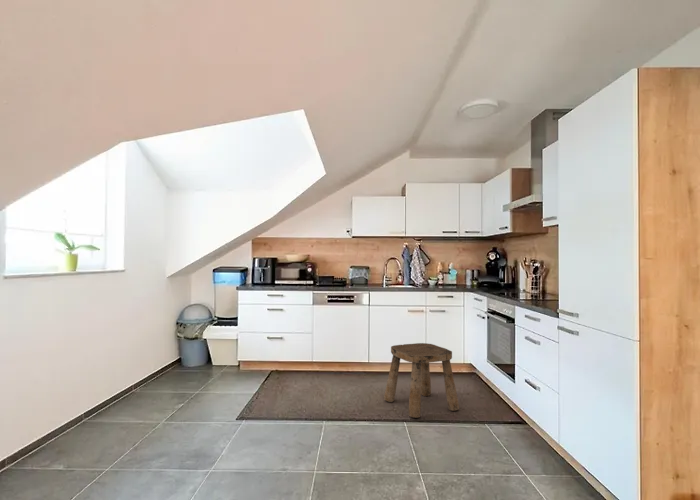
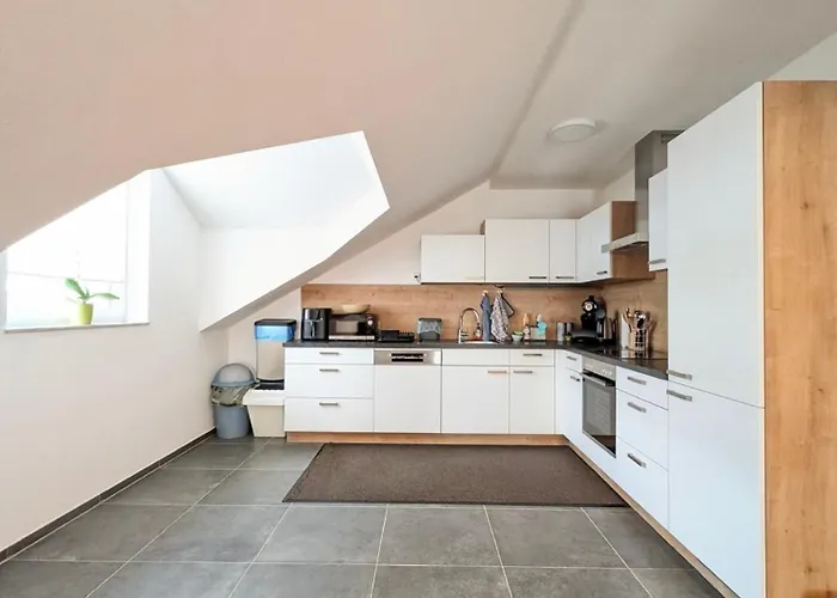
- stool (420, 376)
